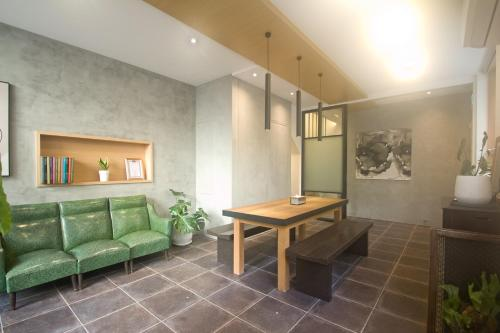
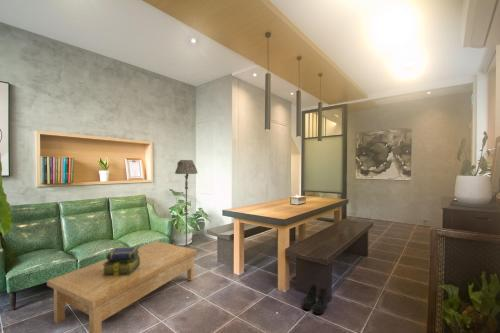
+ coffee table (133, 279)
+ boots (315, 296)
+ floor lamp (186, 208)
+ stack of books (123, 259)
